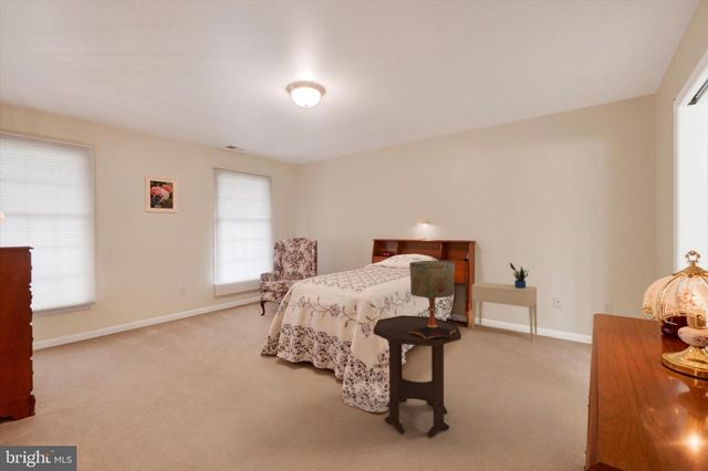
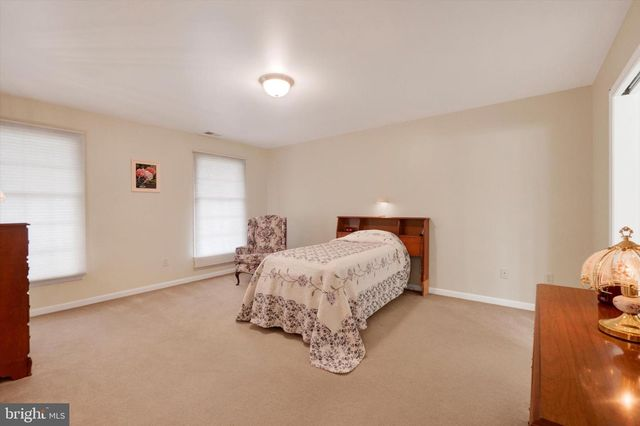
- nightstand (502, 303)
- potted plant (519, 274)
- side table (416, 381)
- table lamp (431, 296)
